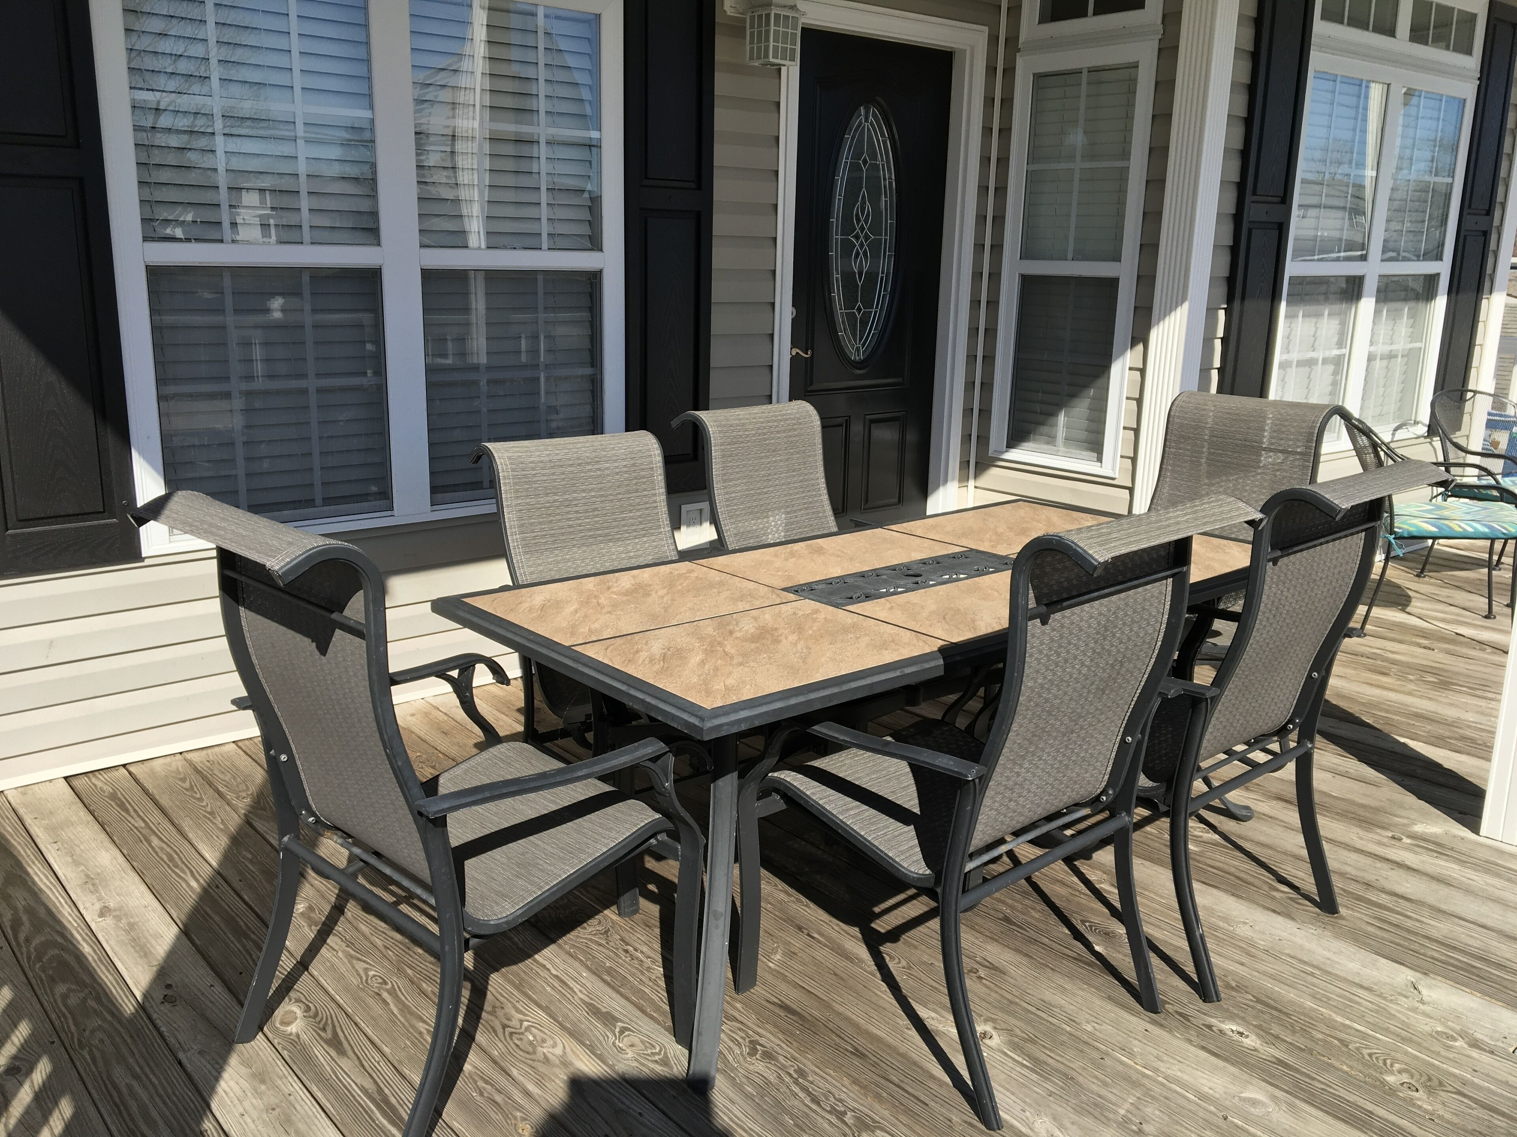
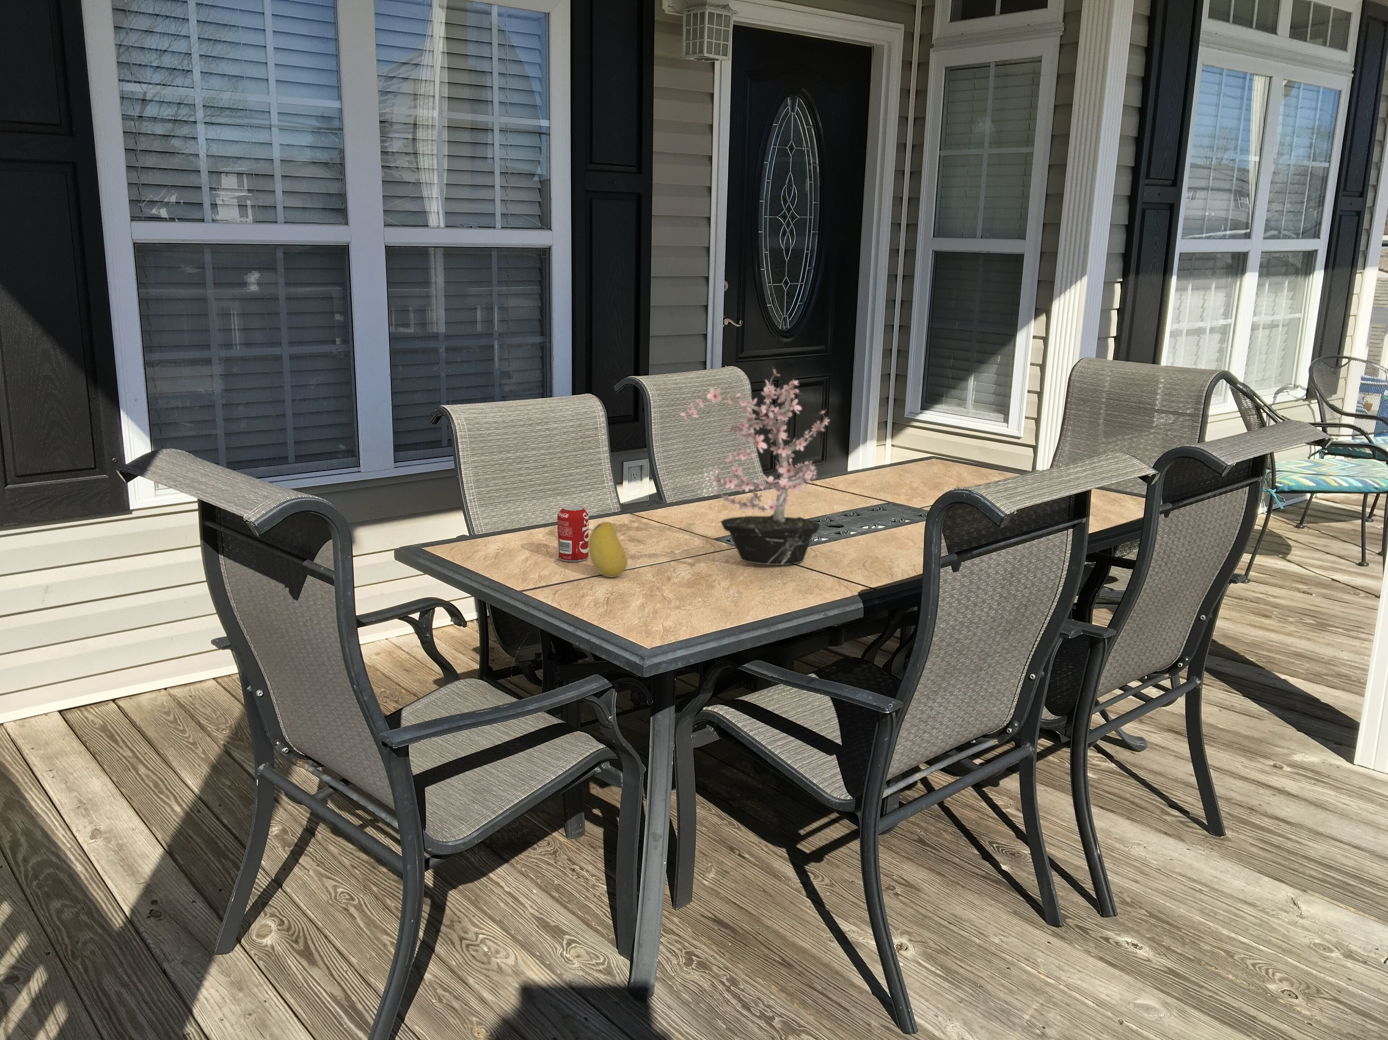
+ beverage can (573, 533)
+ potted plant (763, 474)
+ fruit (608, 548)
